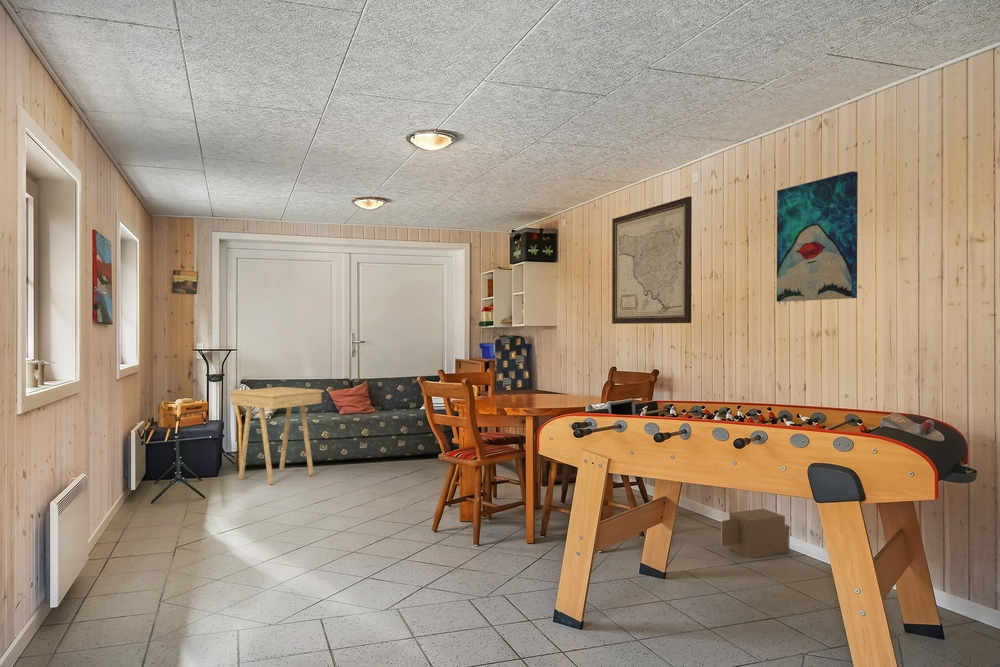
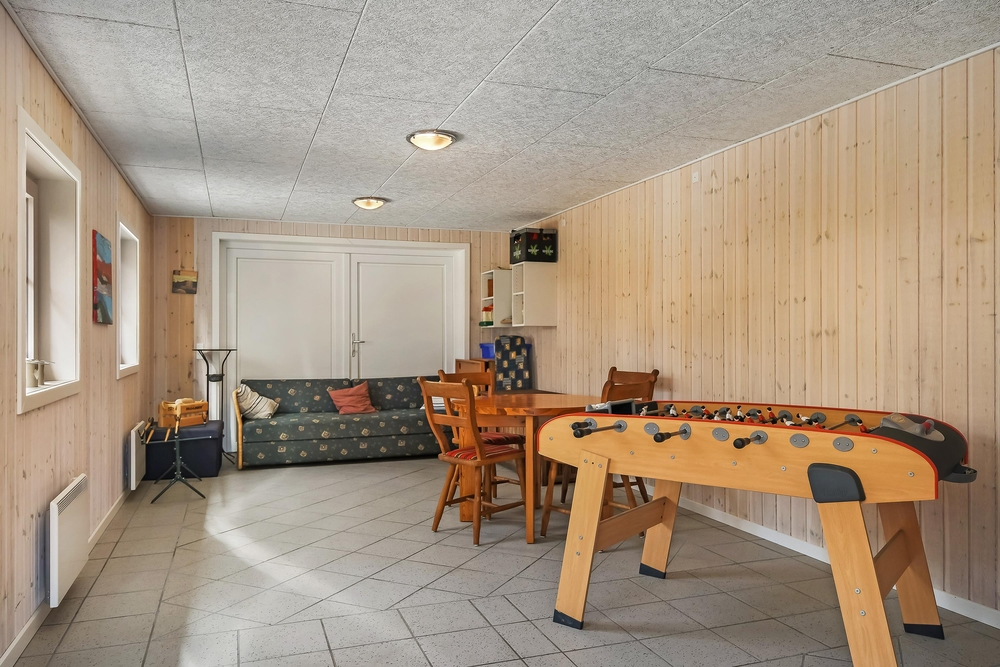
- side table (283, 435)
- wall art (648, 266)
- wall art (814, 240)
- cardboard box (754, 532)
